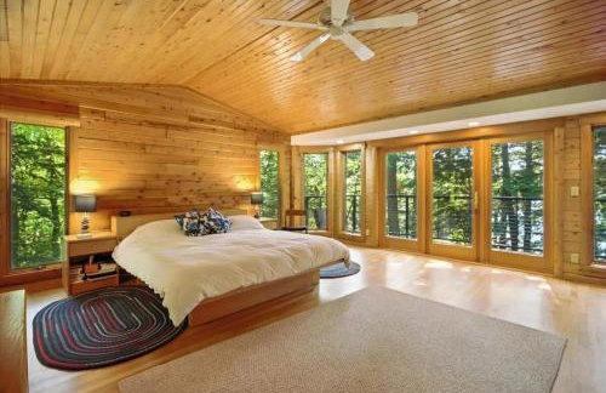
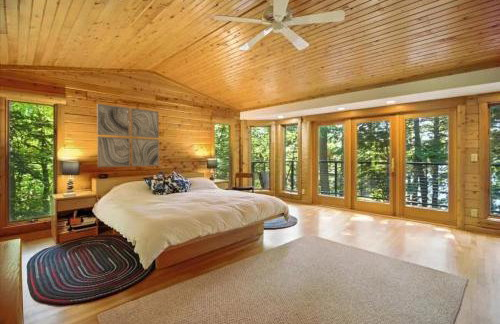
+ wall art (131, 136)
